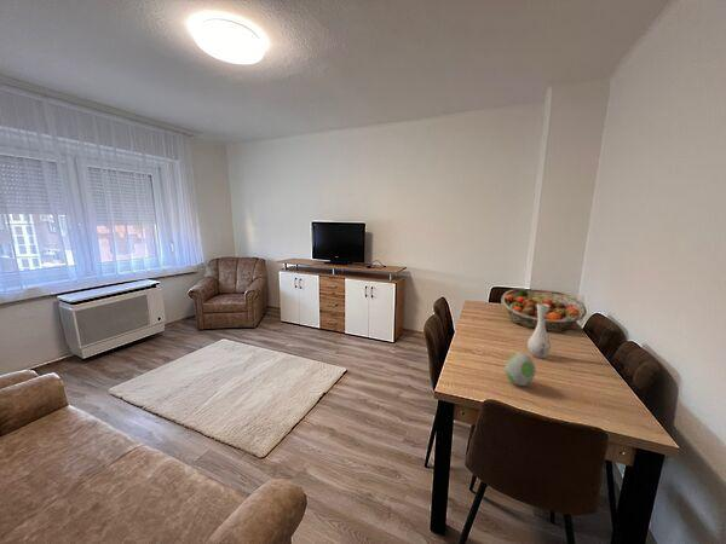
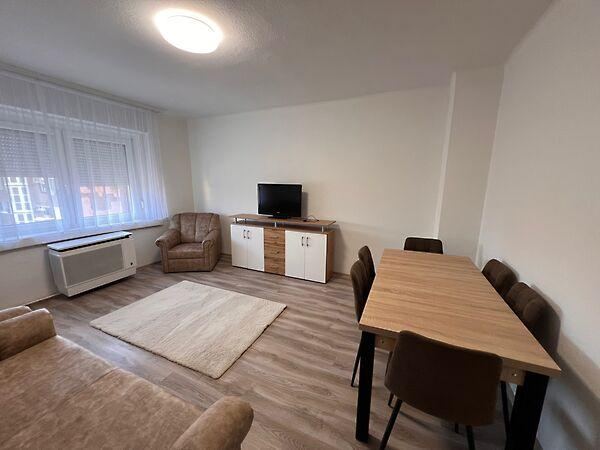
- fruit basket (536, 308)
- vase (540, 330)
- decorative egg (519, 369)
